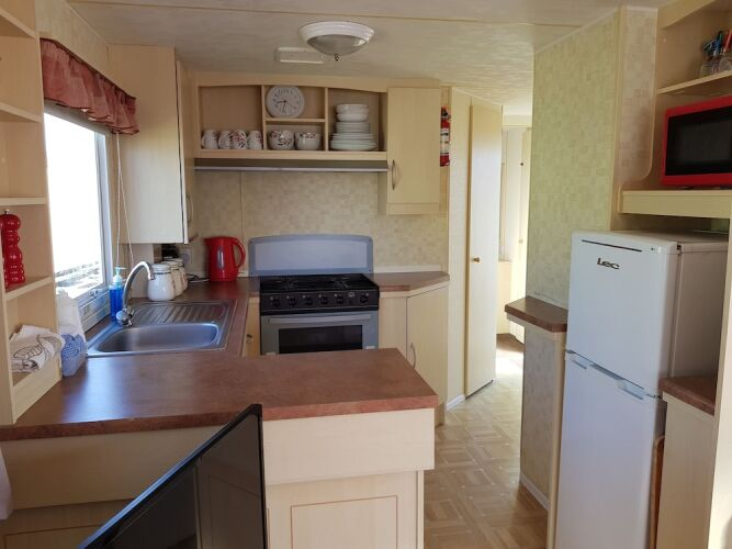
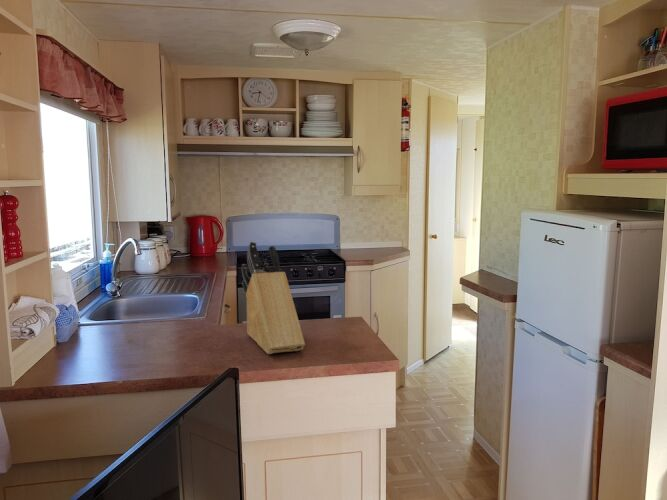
+ knife block (269, 292)
